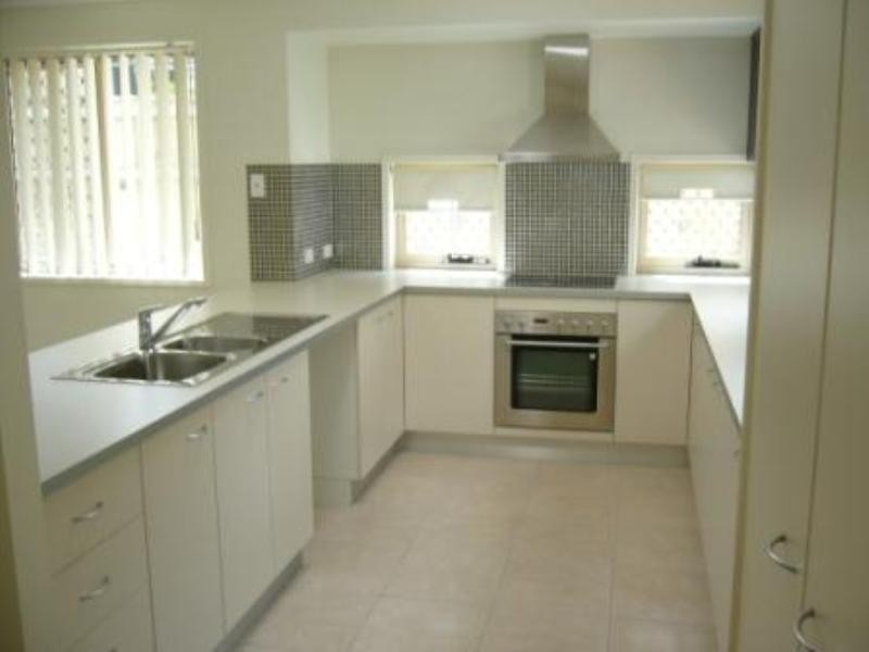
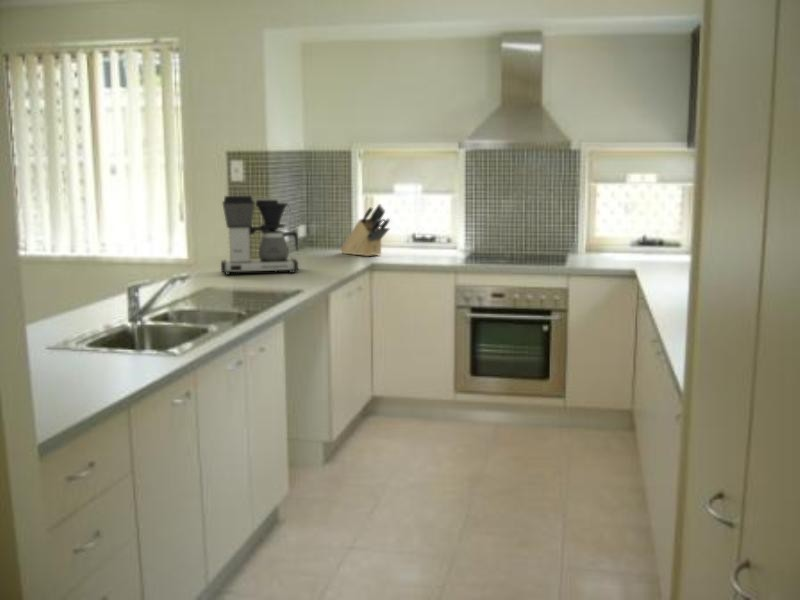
+ coffee maker (261, 231)
+ knife block (365, 229)
